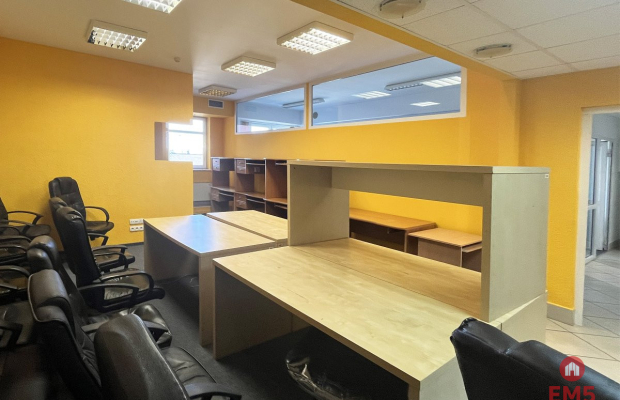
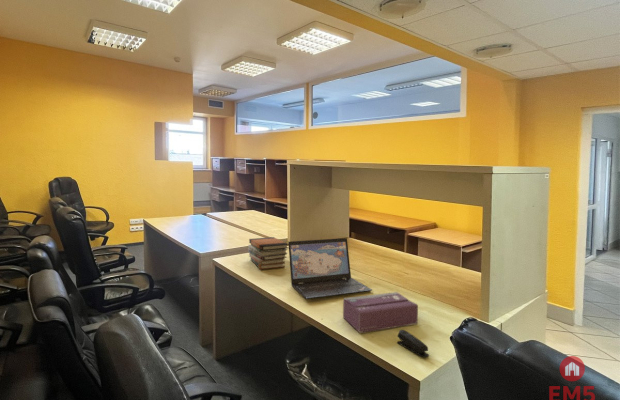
+ book stack (267, 252)
+ stapler (412, 342)
+ laptop (328, 265)
+ tissue box (379, 310)
